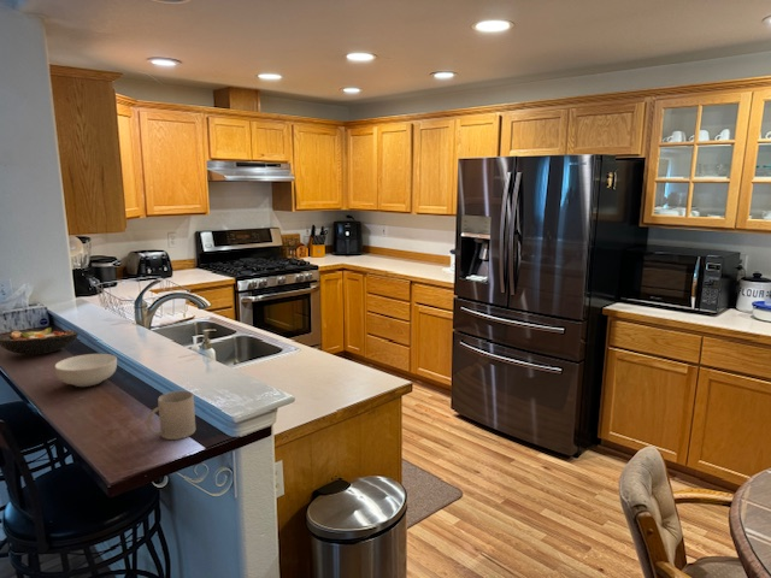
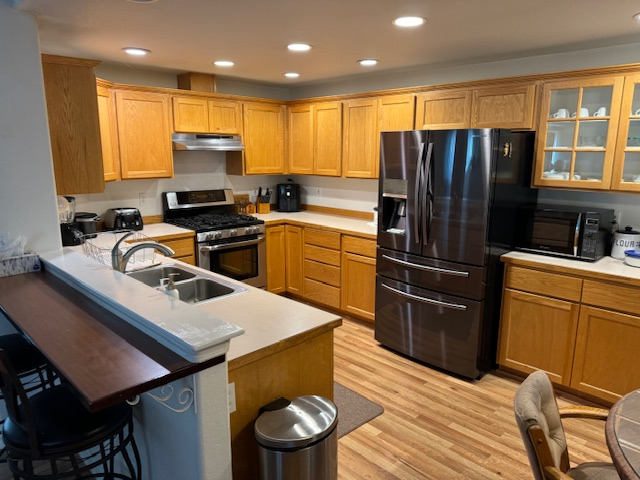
- mug (170, 417)
- cereal bowl (87, 371)
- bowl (40, 342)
